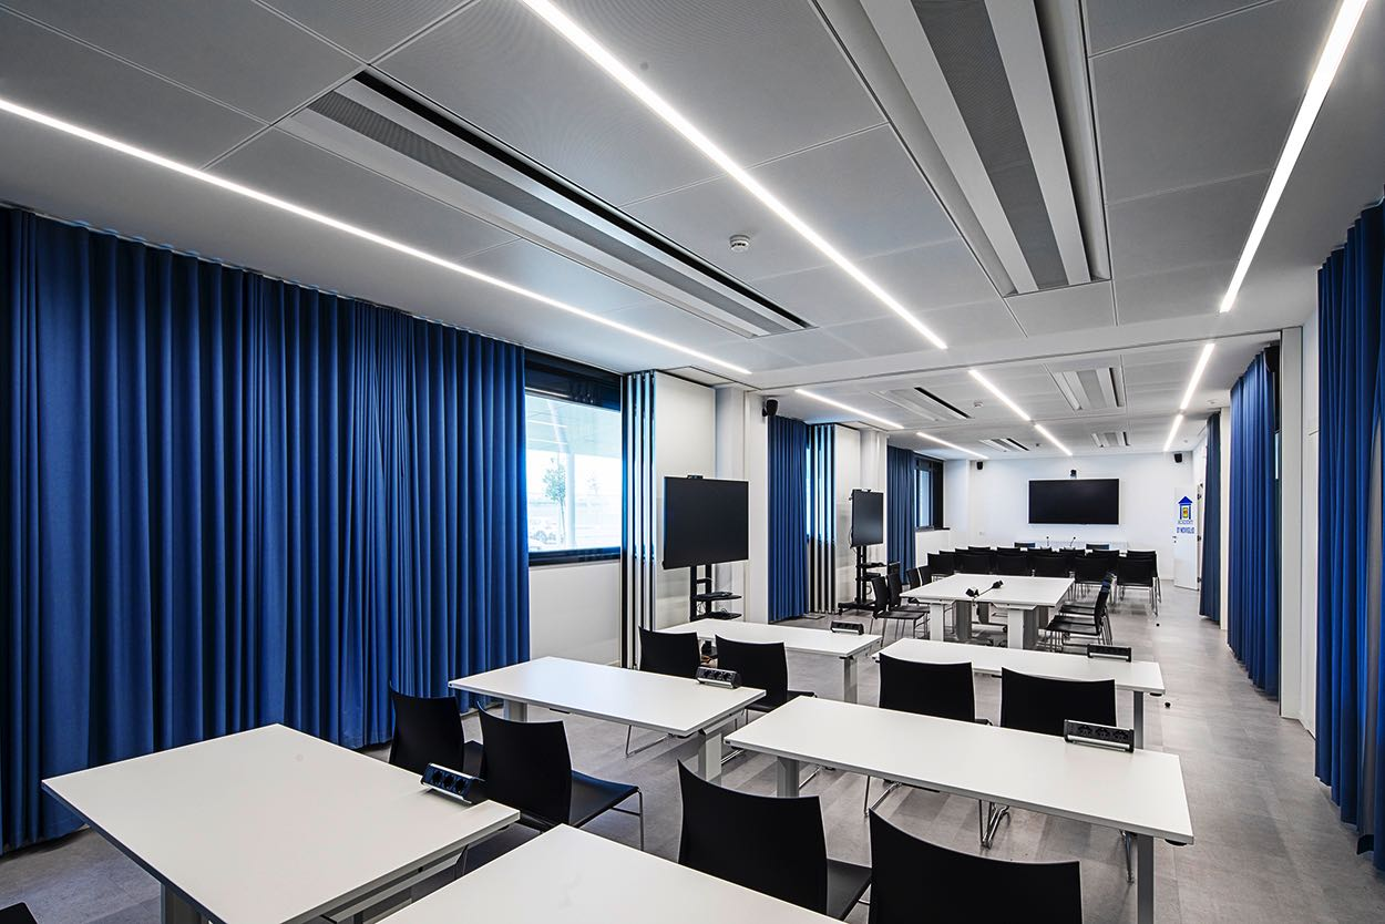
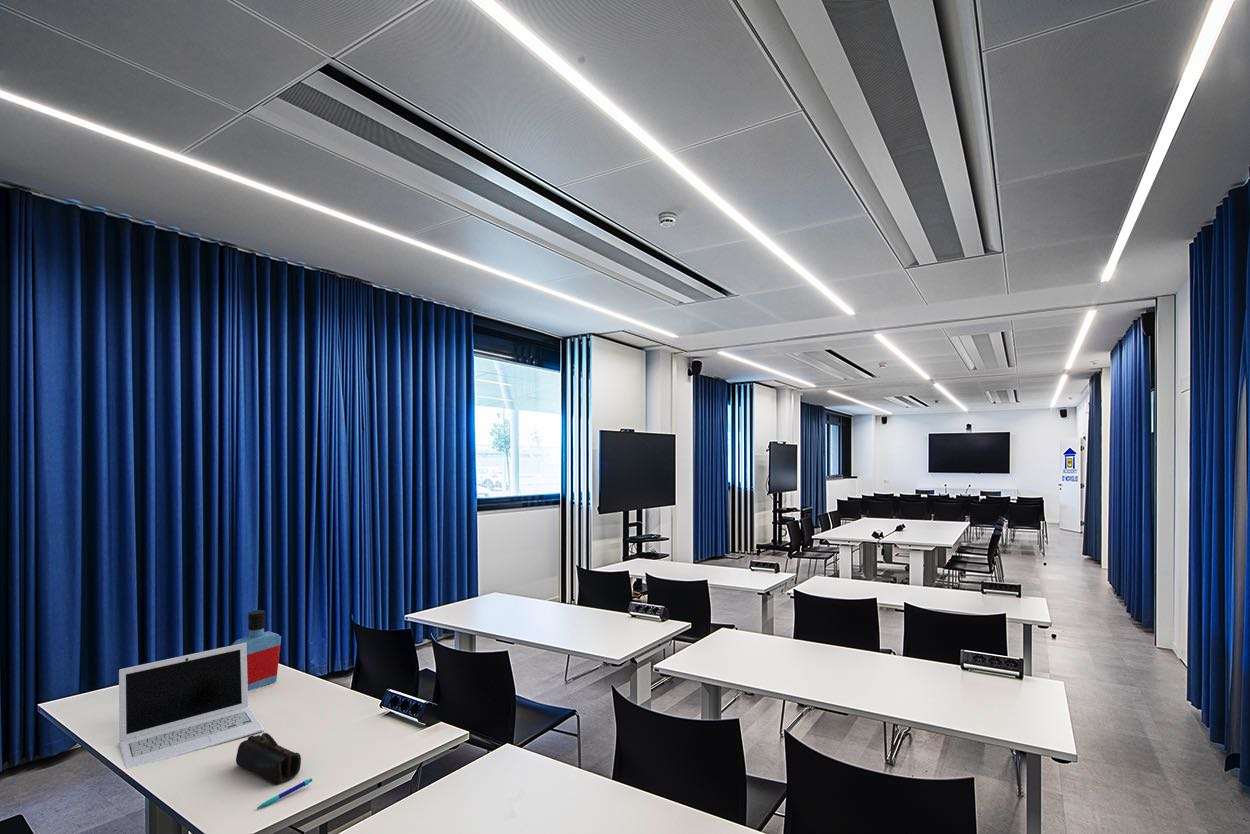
+ pen (284, 793)
+ laptop (192, 700)
+ bottle (256, 648)
+ pencil case (268, 751)
